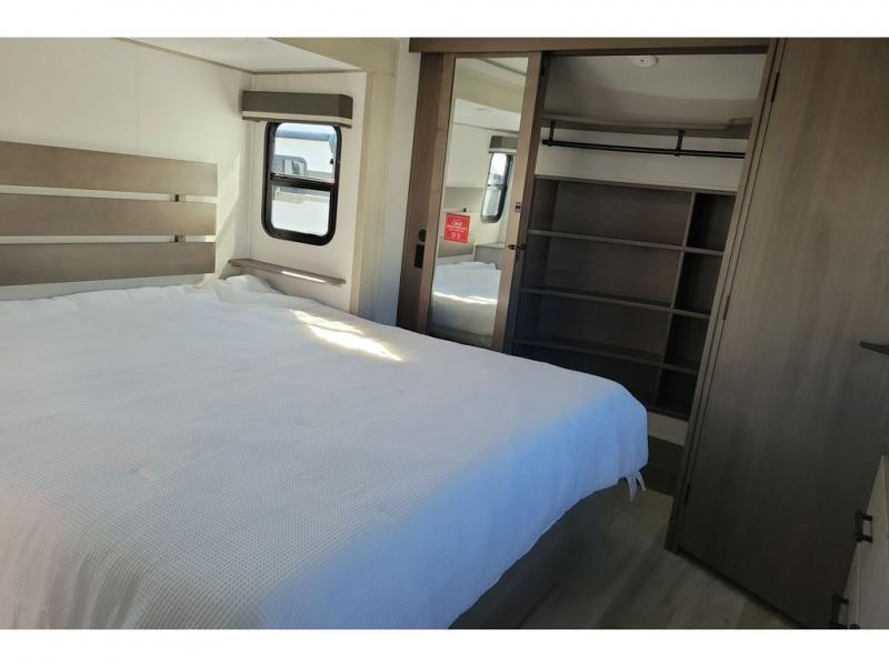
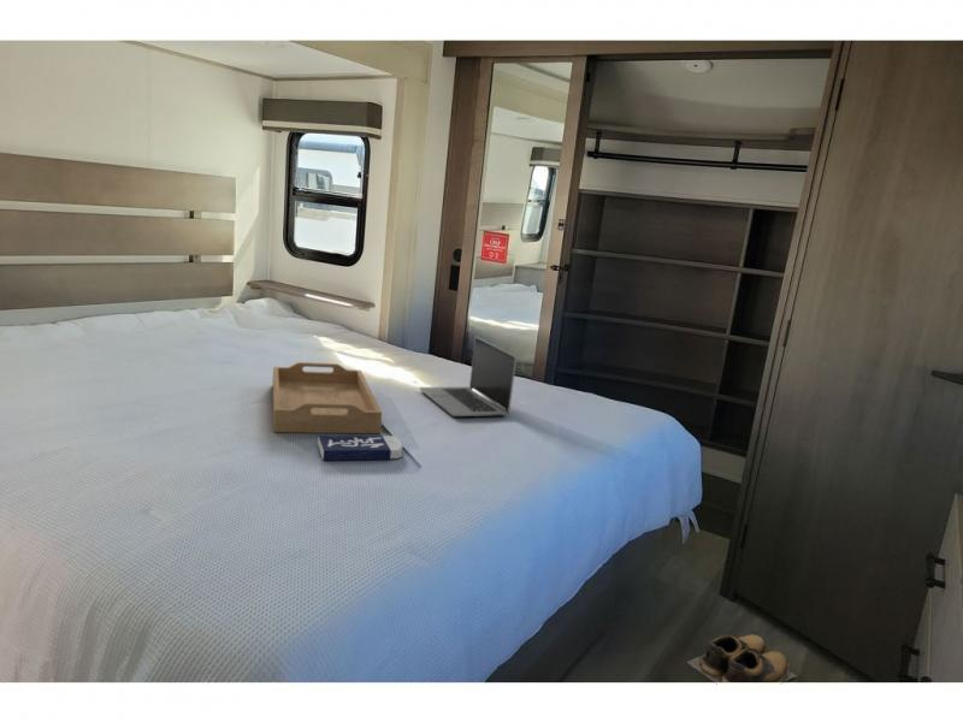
+ shoes (744, 655)
+ book (361, 446)
+ serving tray (323, 393)
+ laptop (471, 374)
